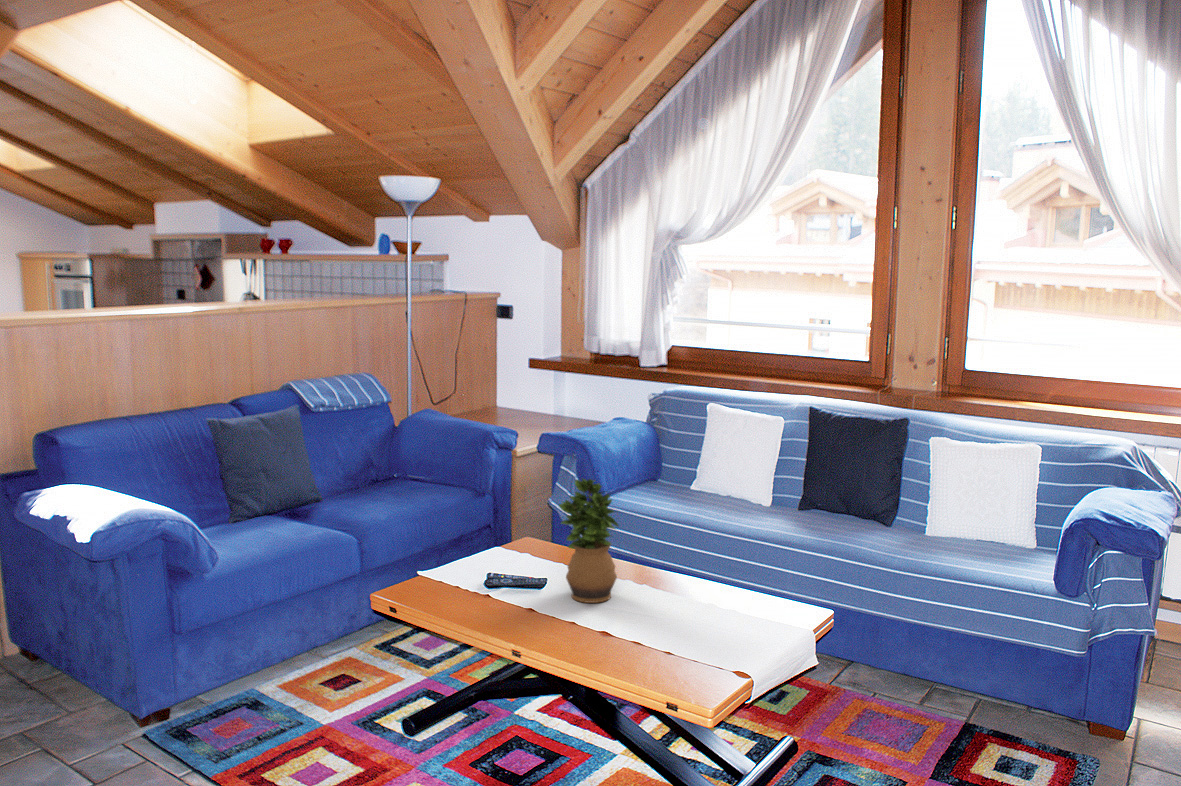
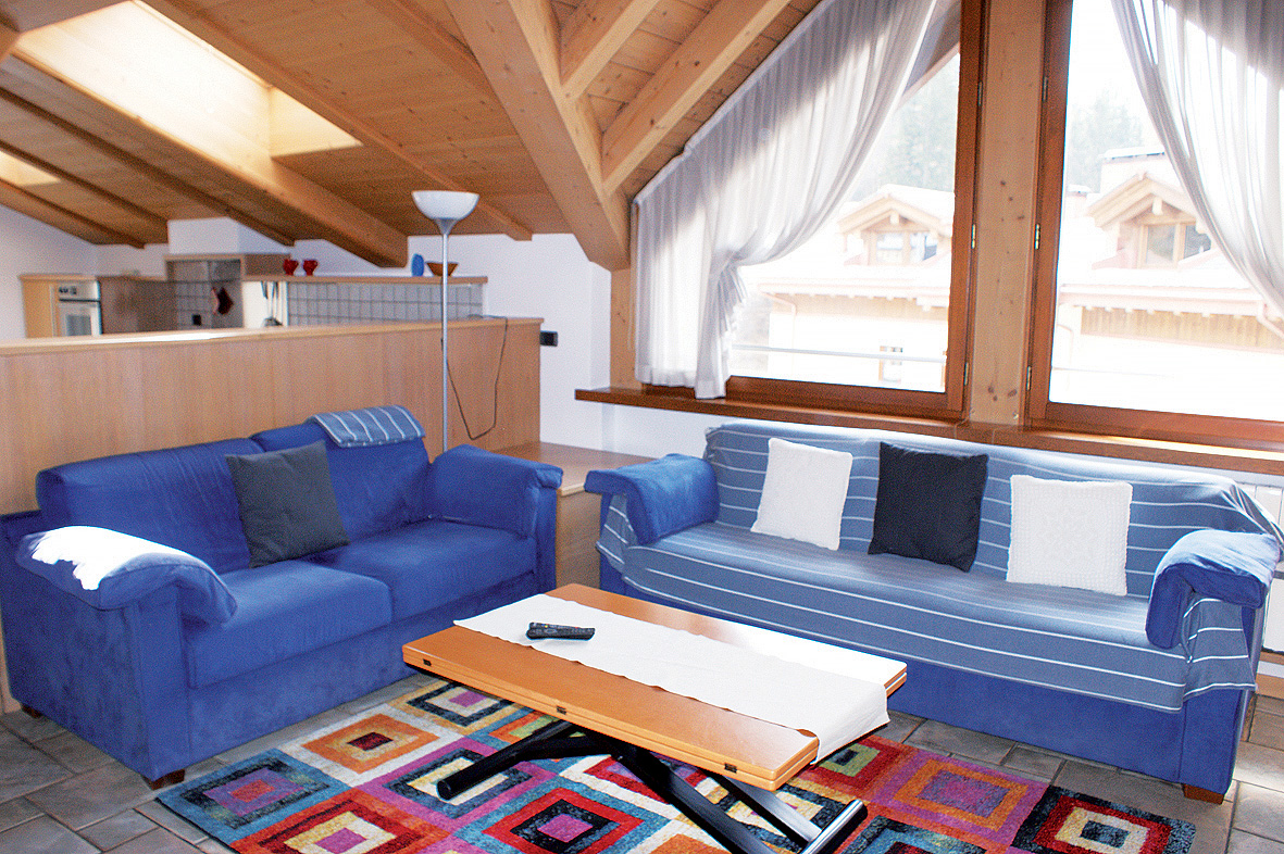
- potted plant (588, 539)
